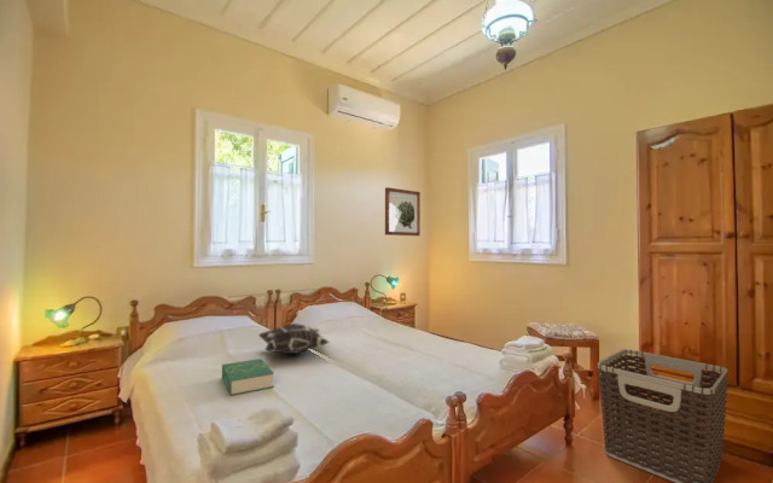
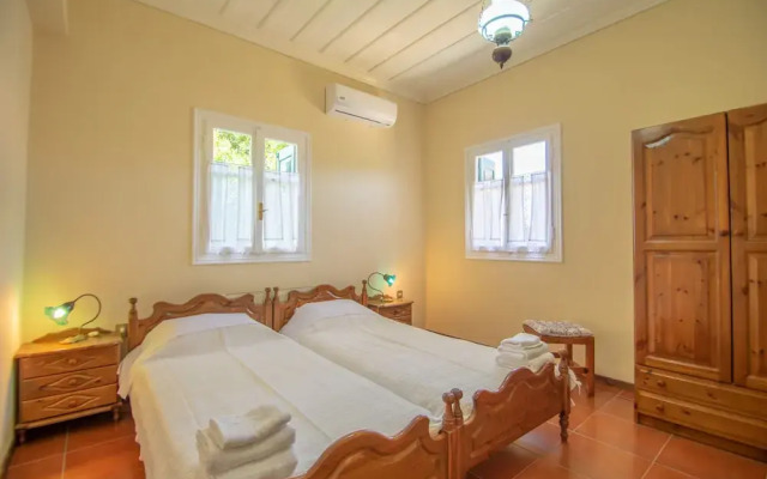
- wall art (402, 213)
- decorative pillow (293, 338)
- clothes hamper (661, 411)
- book (246, 374)
